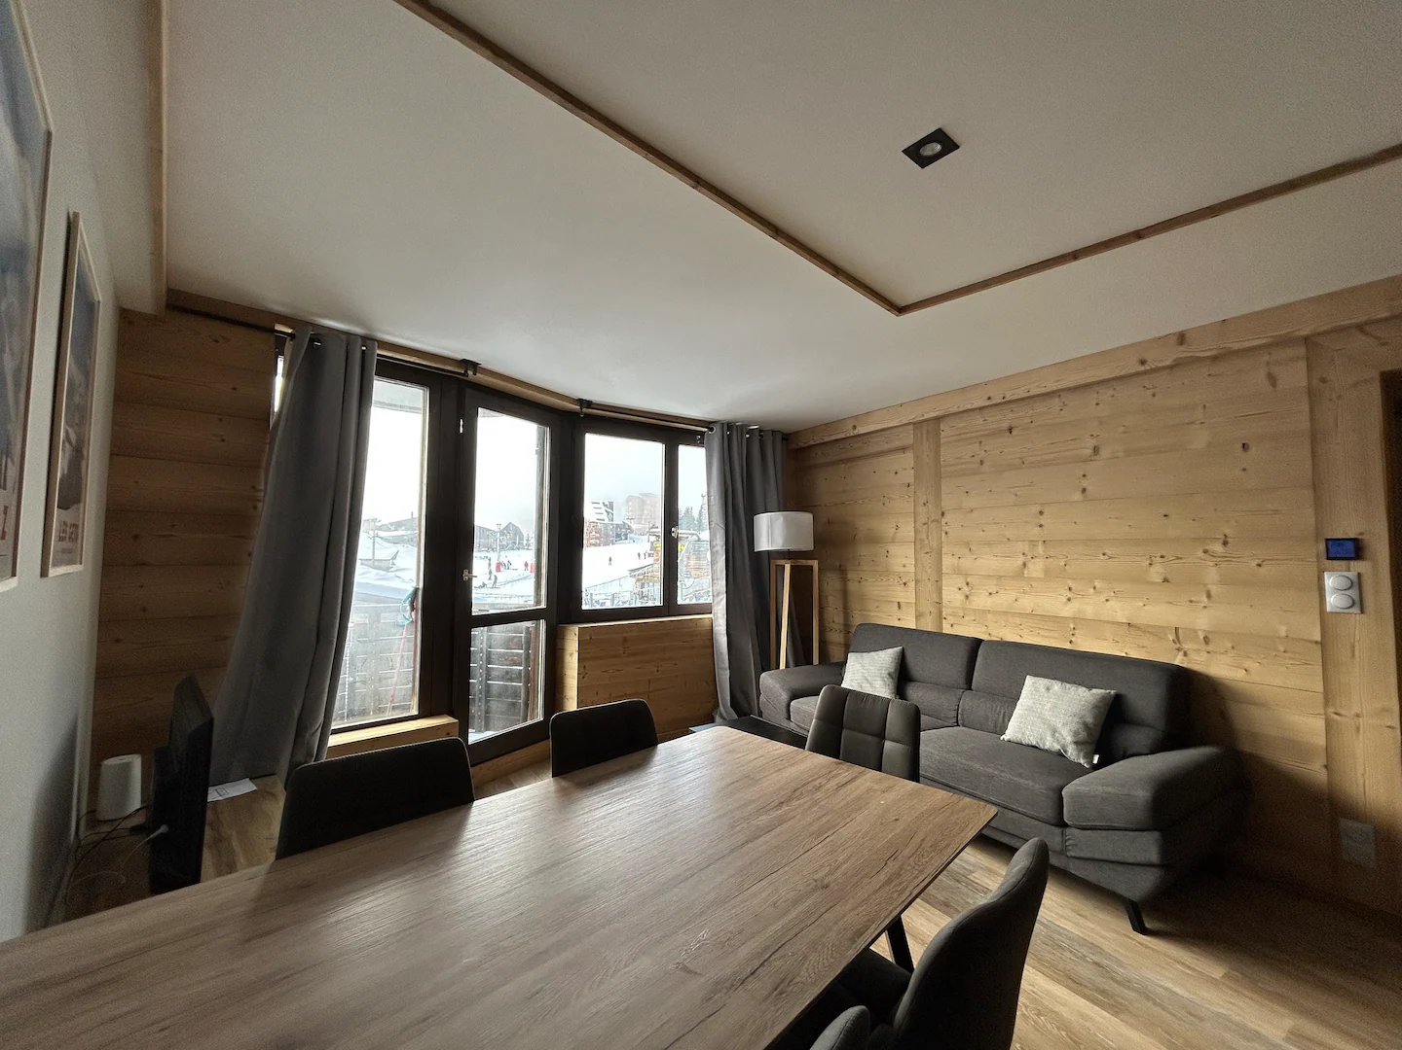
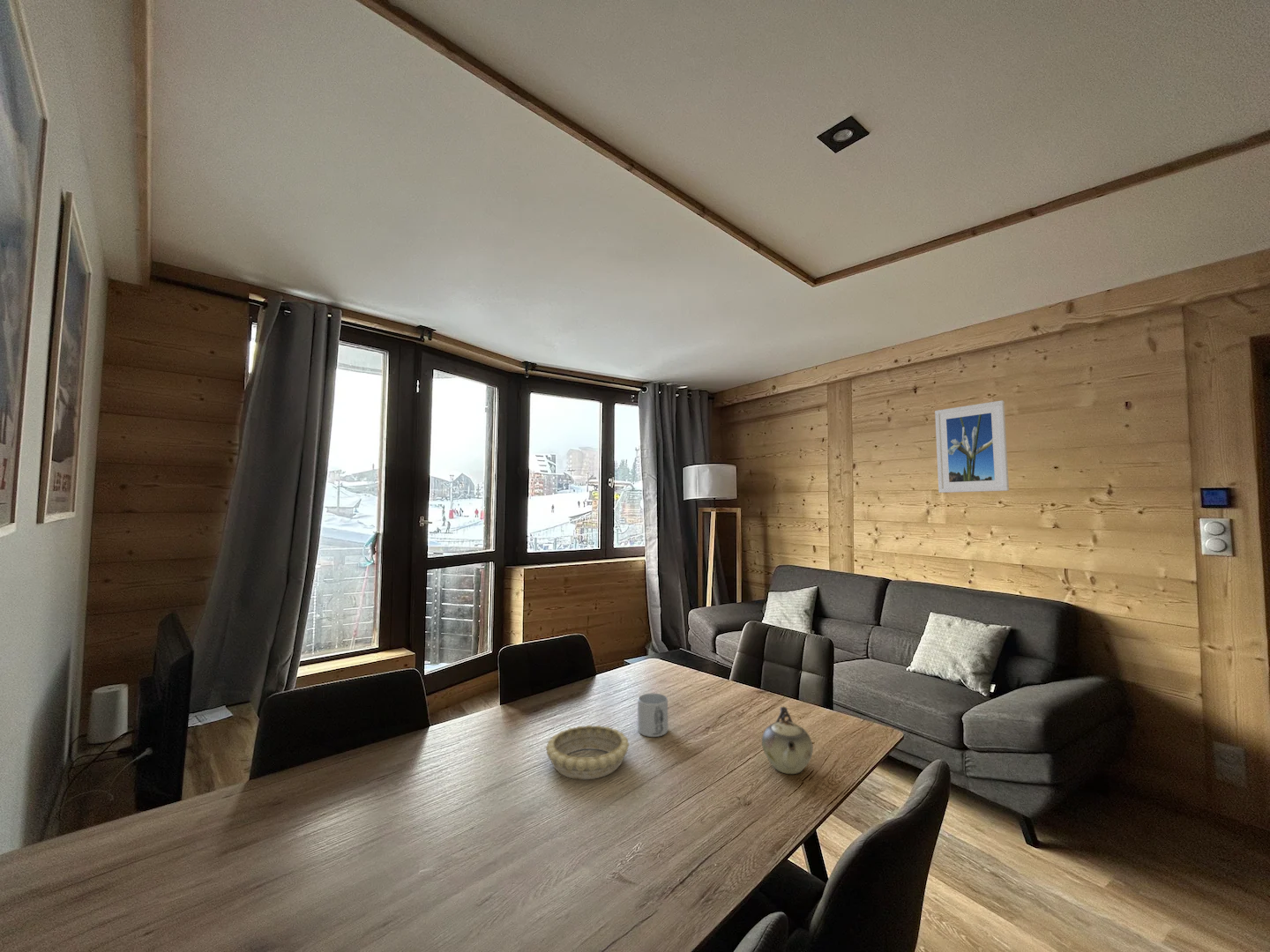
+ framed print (969, 448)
+ decorative bowl (587, 748)
+ teapot (787, 741)
+ mug (650, 712)
